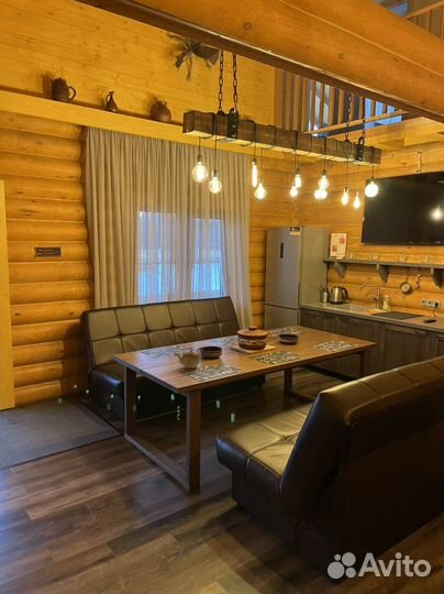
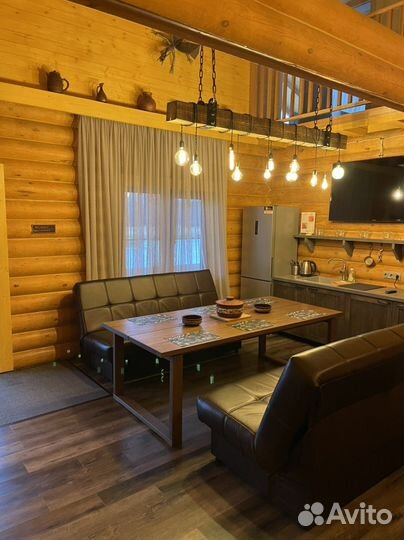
- teapot (189, 356)
